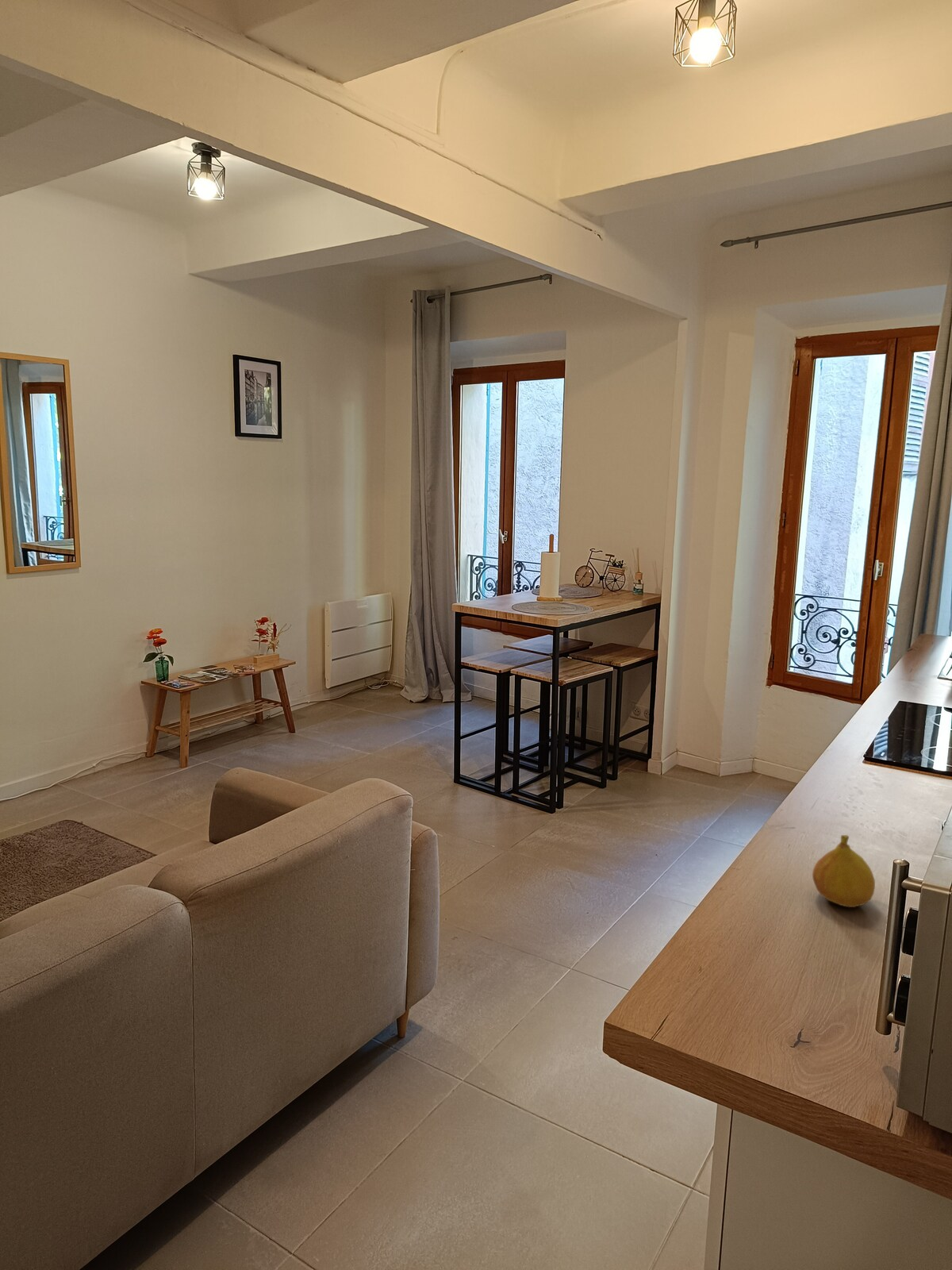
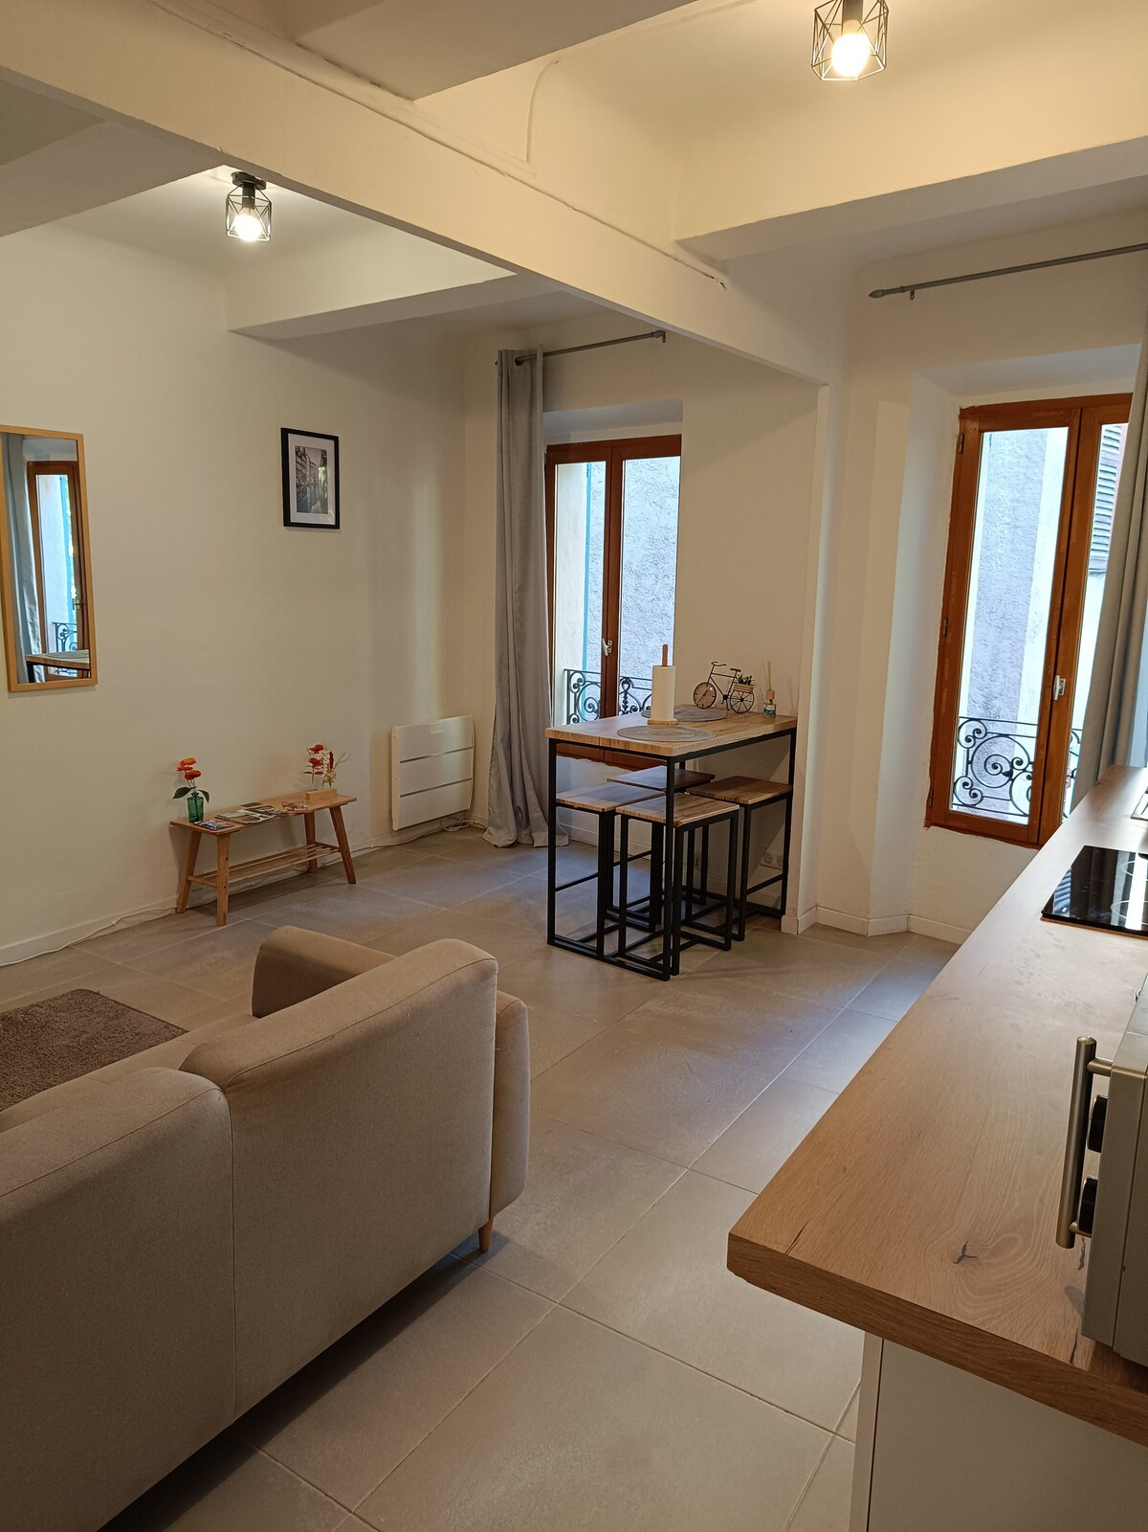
- fruit (844, 867)
